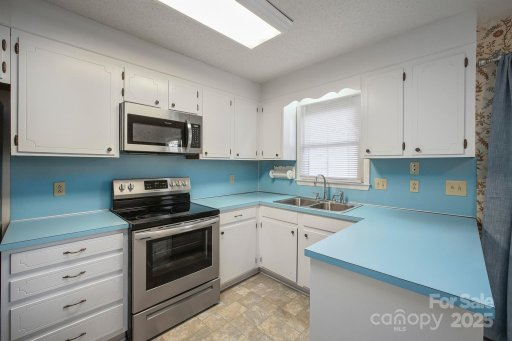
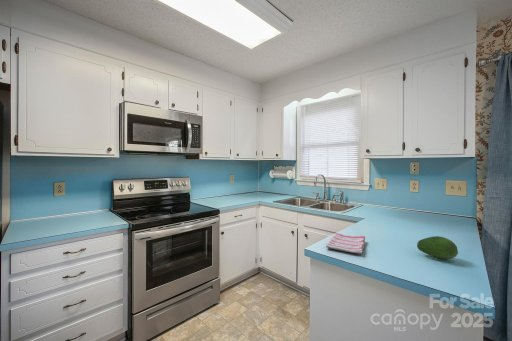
+ fruit (436, 246)
+ dish towel (346, 241)
